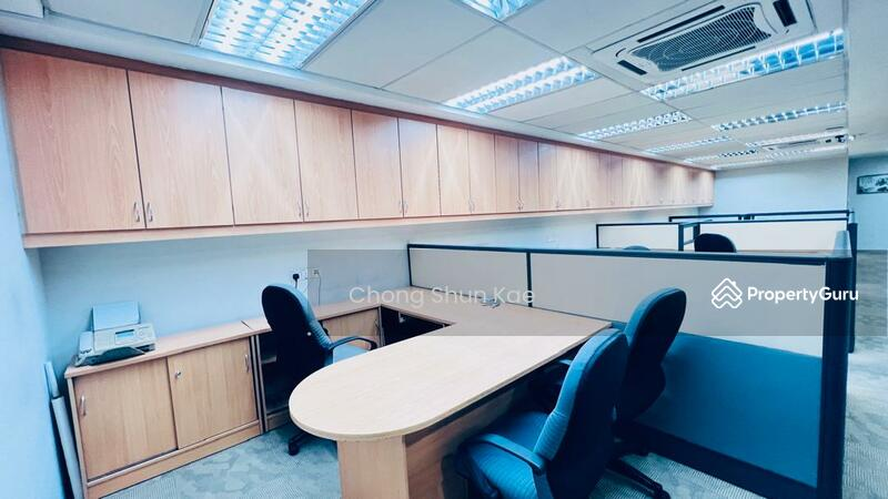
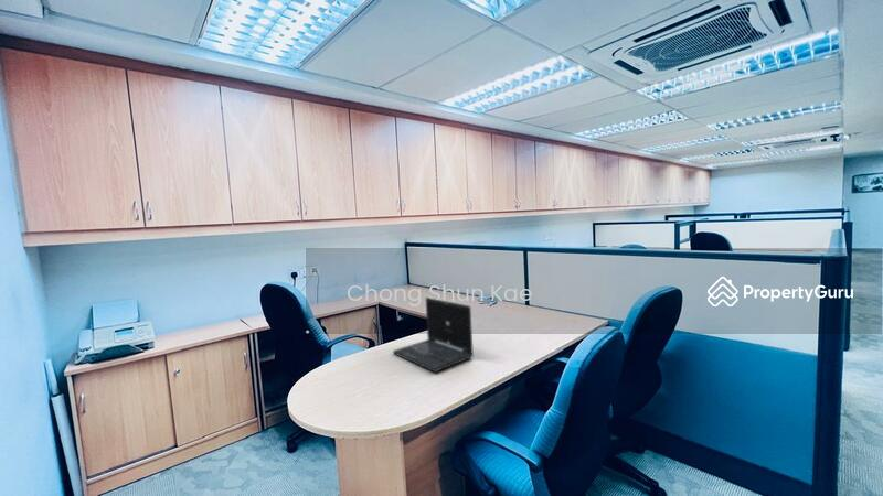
+ laptop (430, 331)
